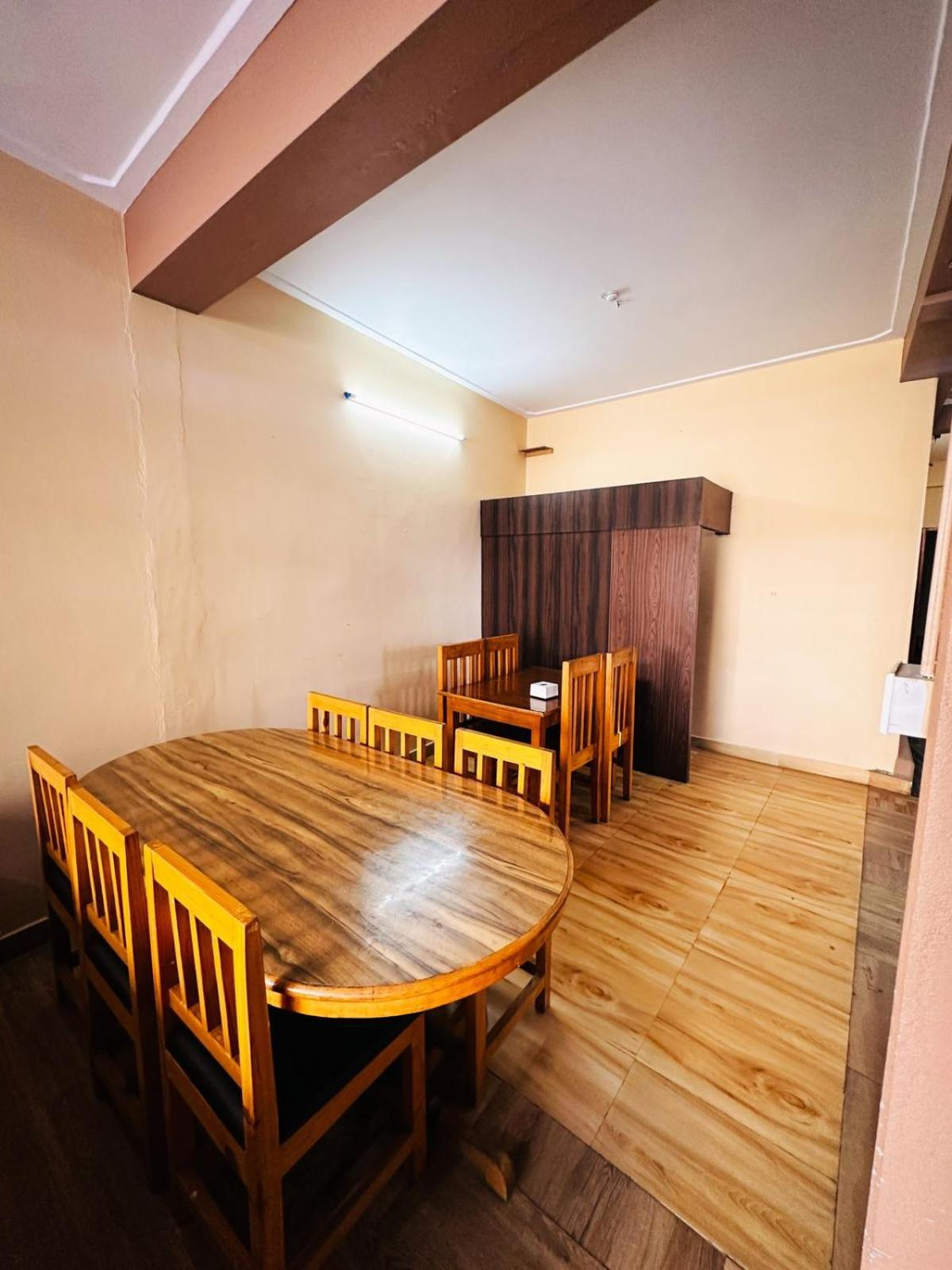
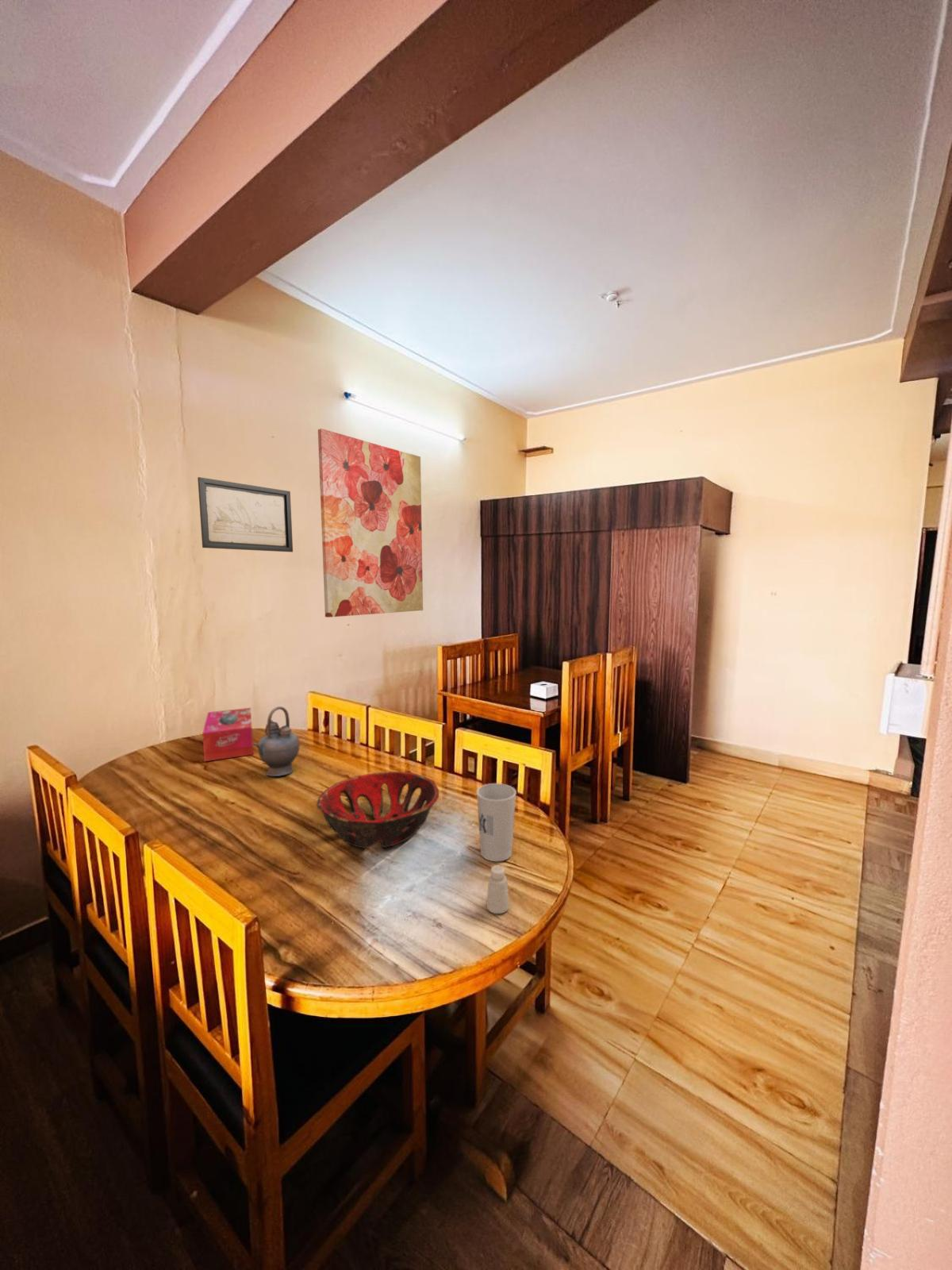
+ tissue box (229, 732)
+ cup (496, 822)
+ wall art (376, 530)
+ saltshaker (497, 887)
+ decorative bowl (379, 810)
+ teapot (274, 741)
+ wall art (248, 518)
